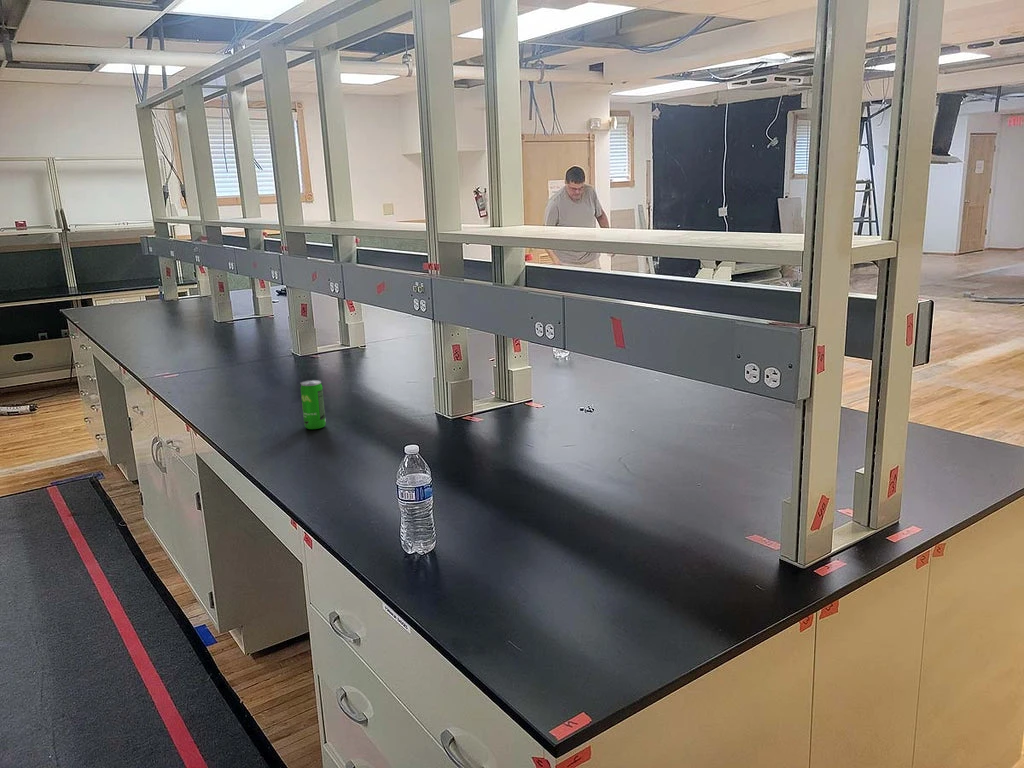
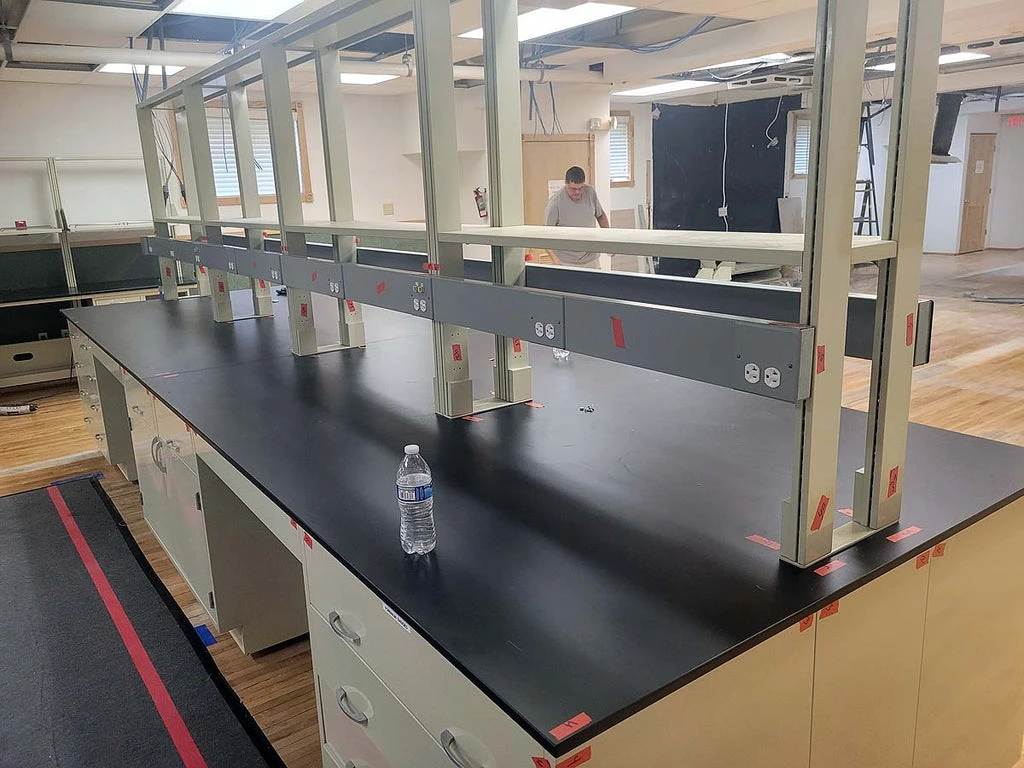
- beverage can (313, 404)
